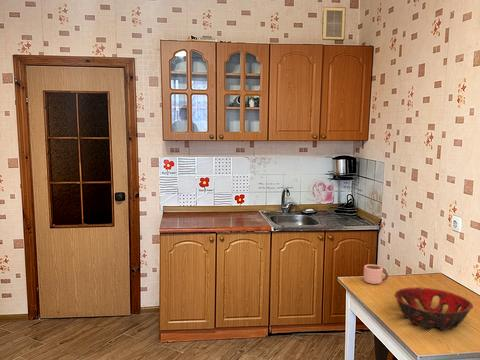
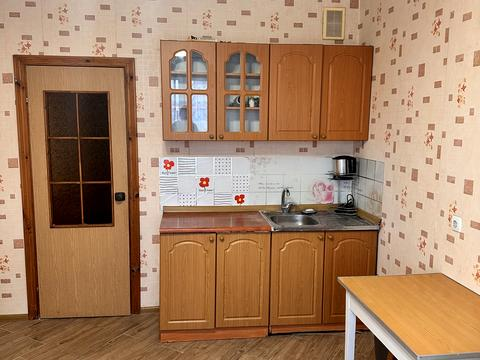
- mug (375, 274)
- decorative bowl (432, 309)
